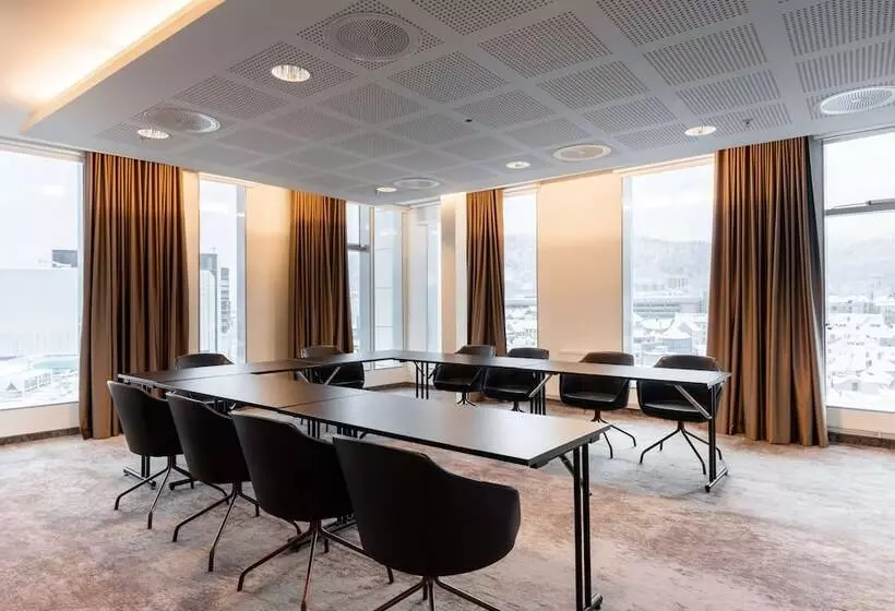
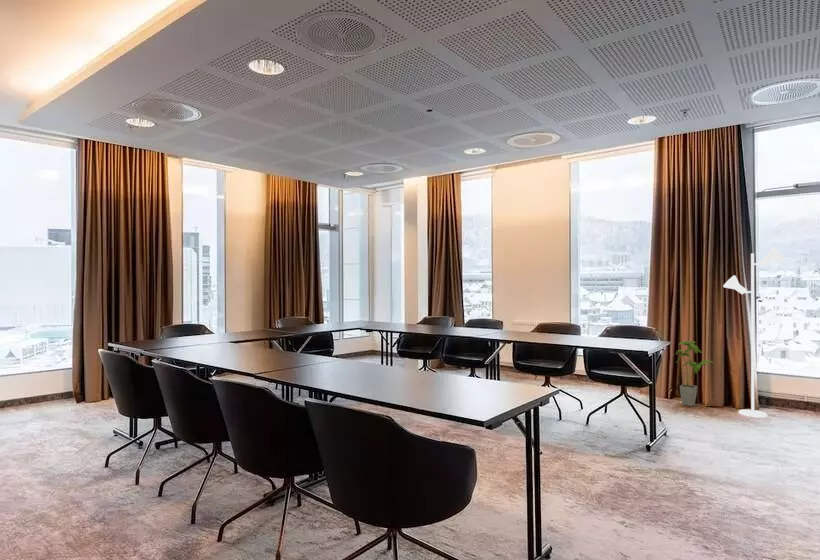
+ house plant (693, 373)
+ floor lamp (752, 331)
